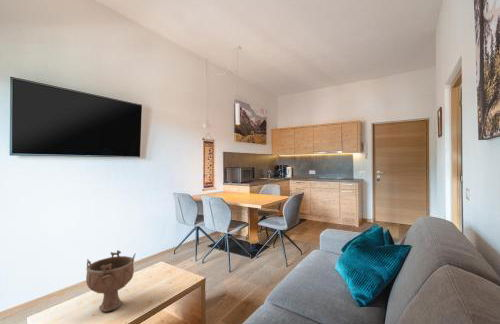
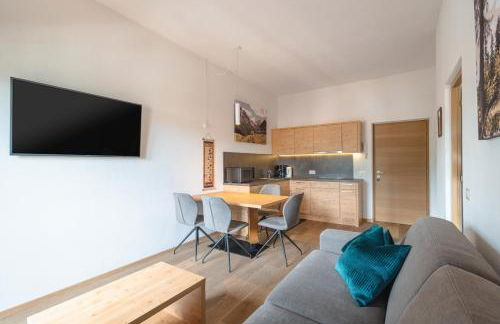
- decorative bowl (111, 280)
